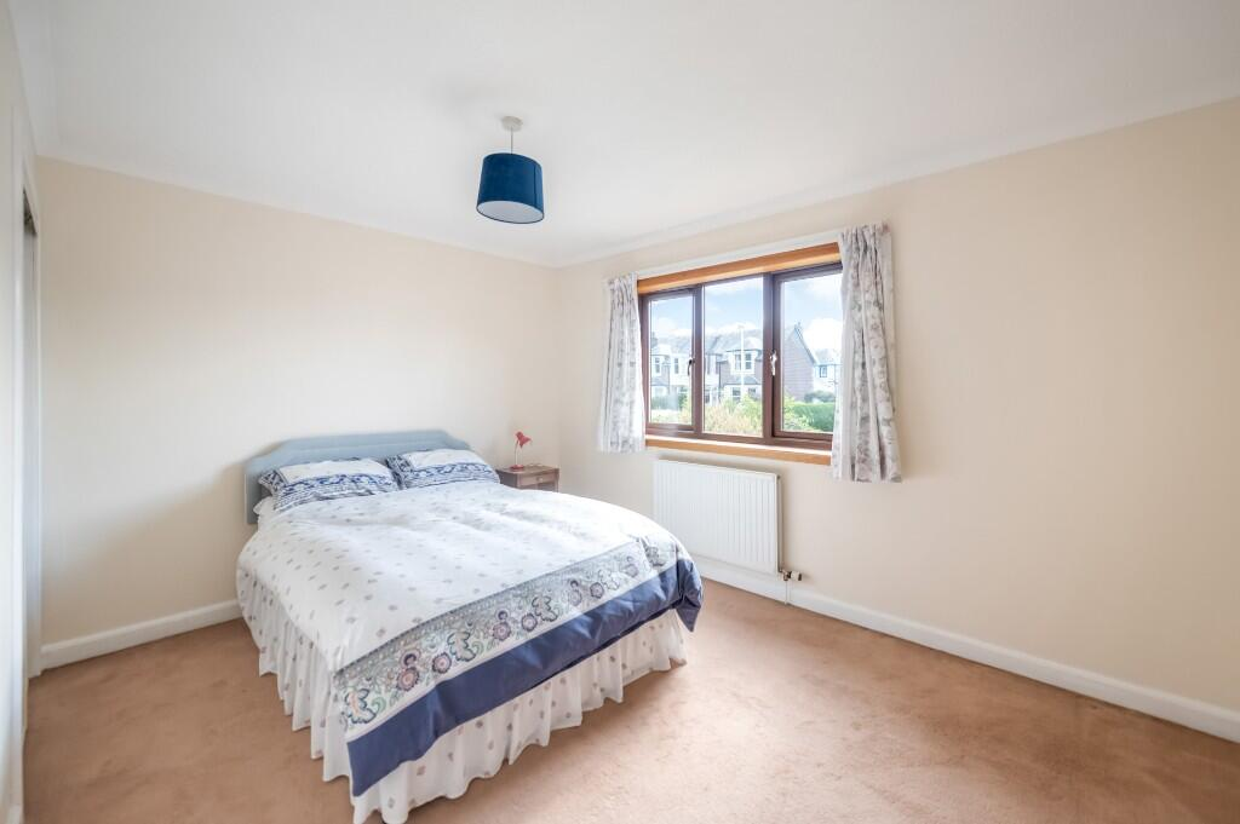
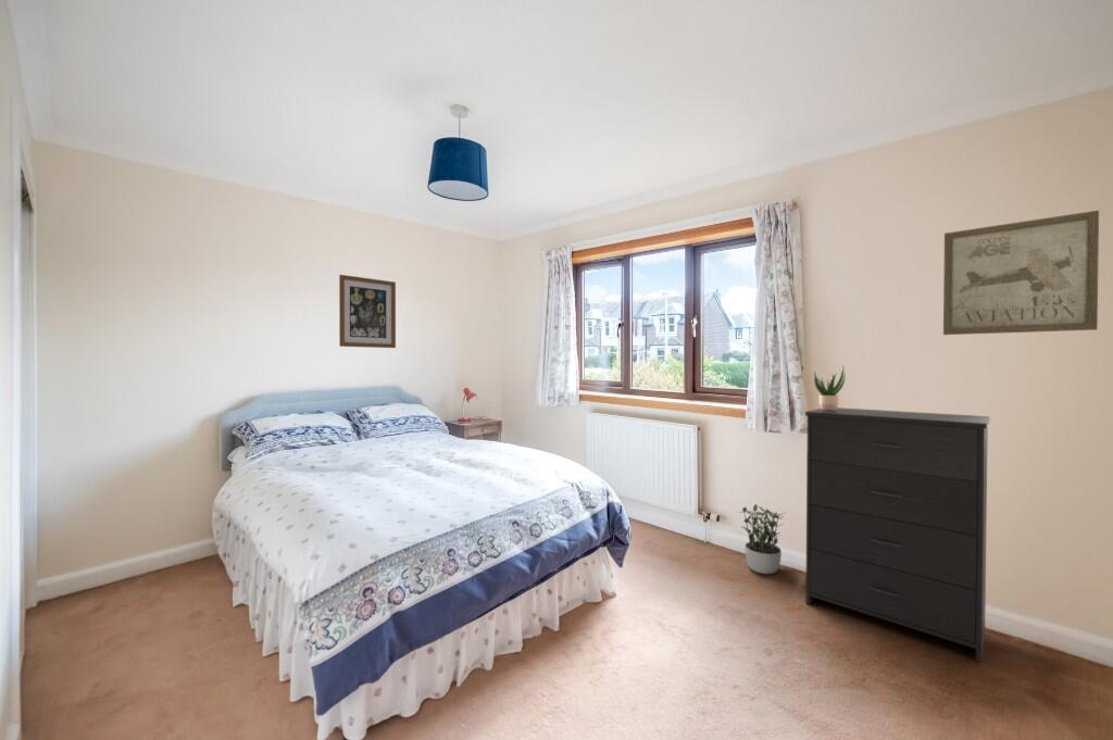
+ potted plant (829, 387)
+ potted plant (761, 535)
+ dresser (891, 514)
+ wall art (368, 312)
+ wall art (1014, 277)
